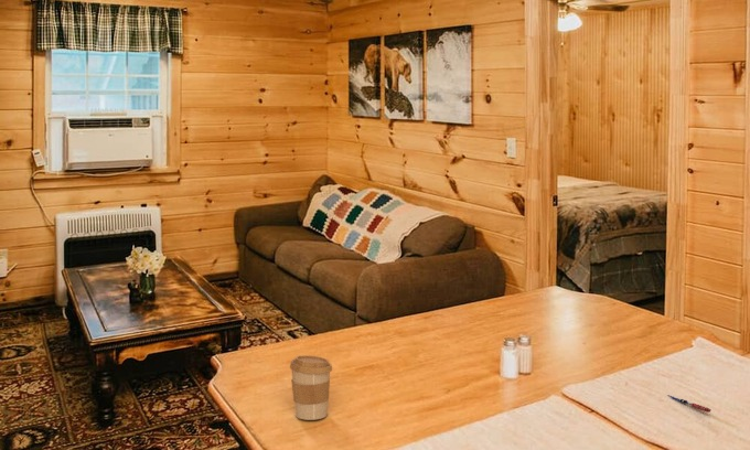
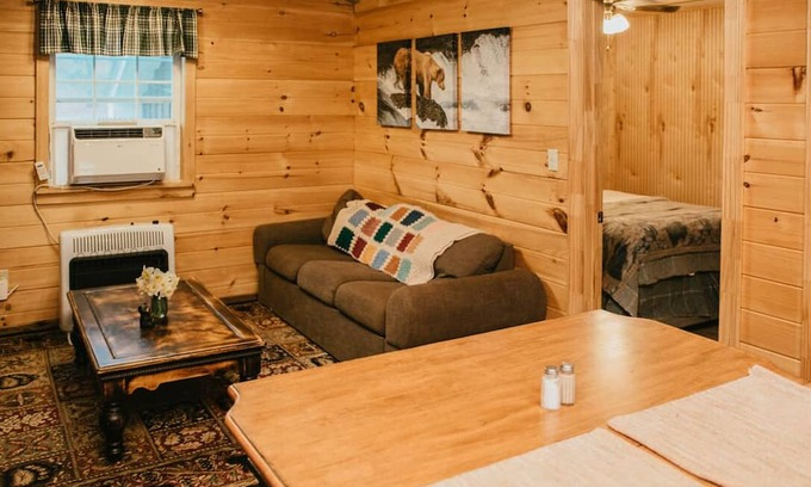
- pen (686, 401)
- coffee cup (311, 386)
